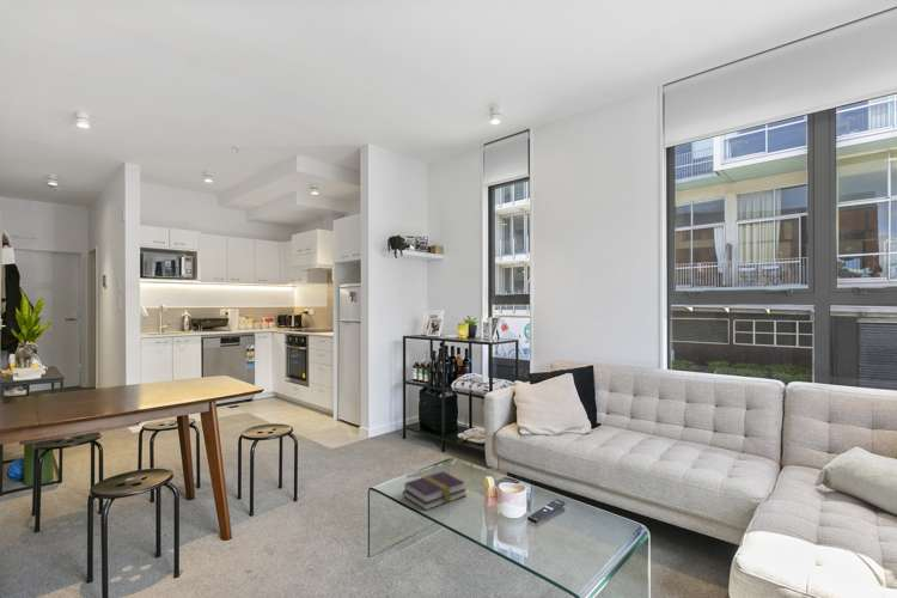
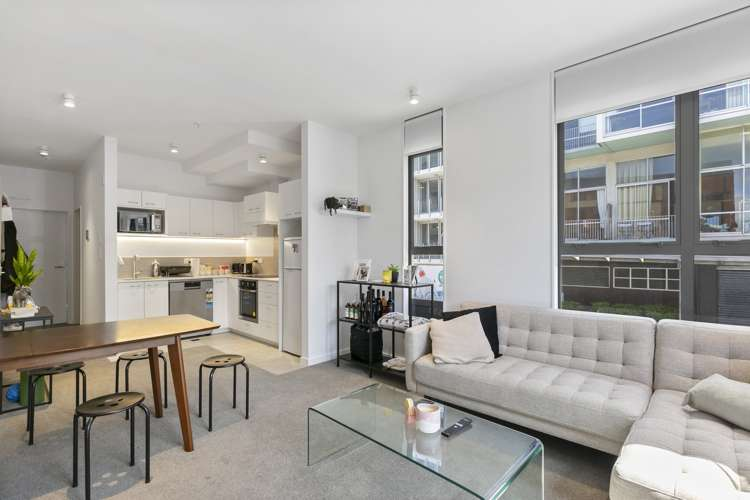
- book (434, 488)
